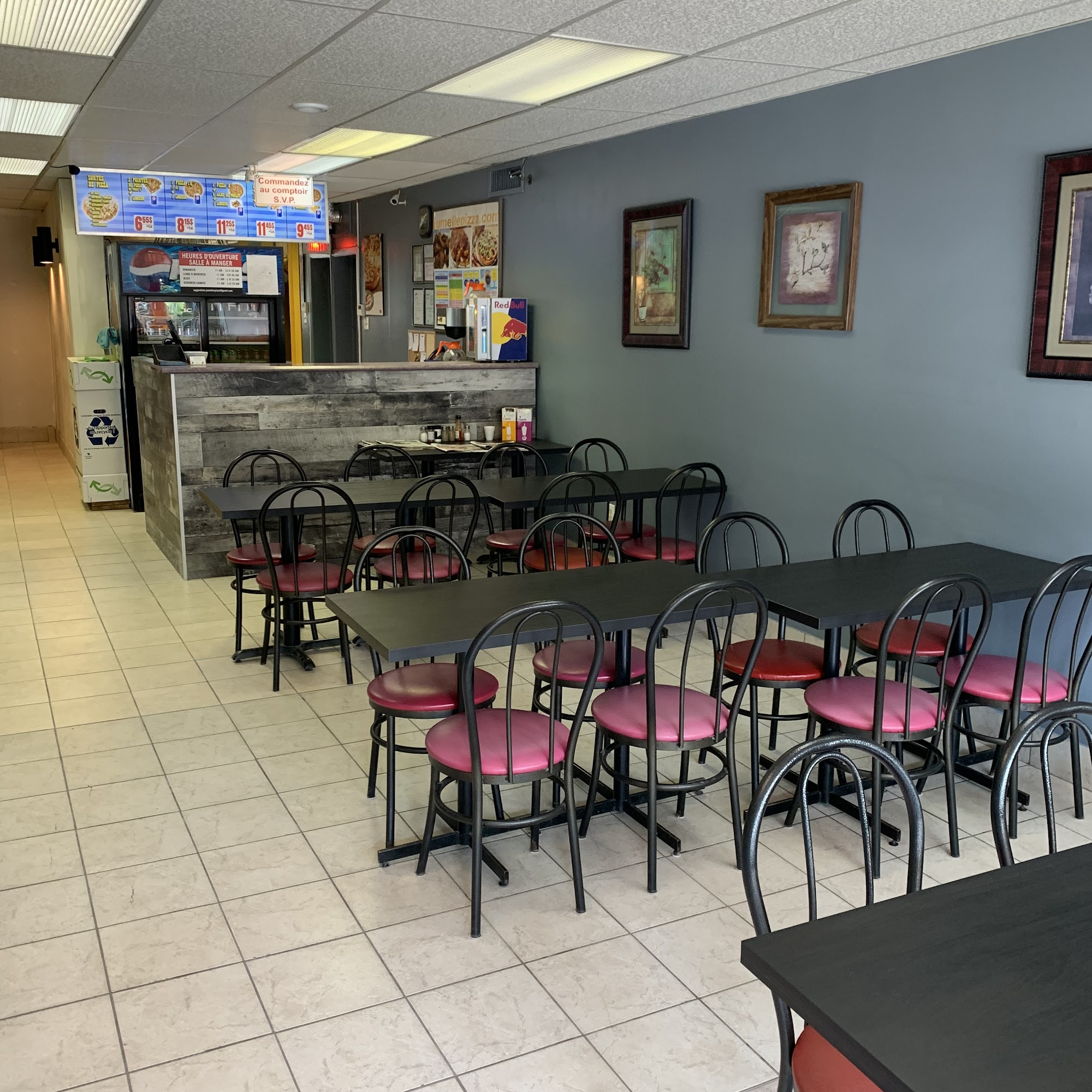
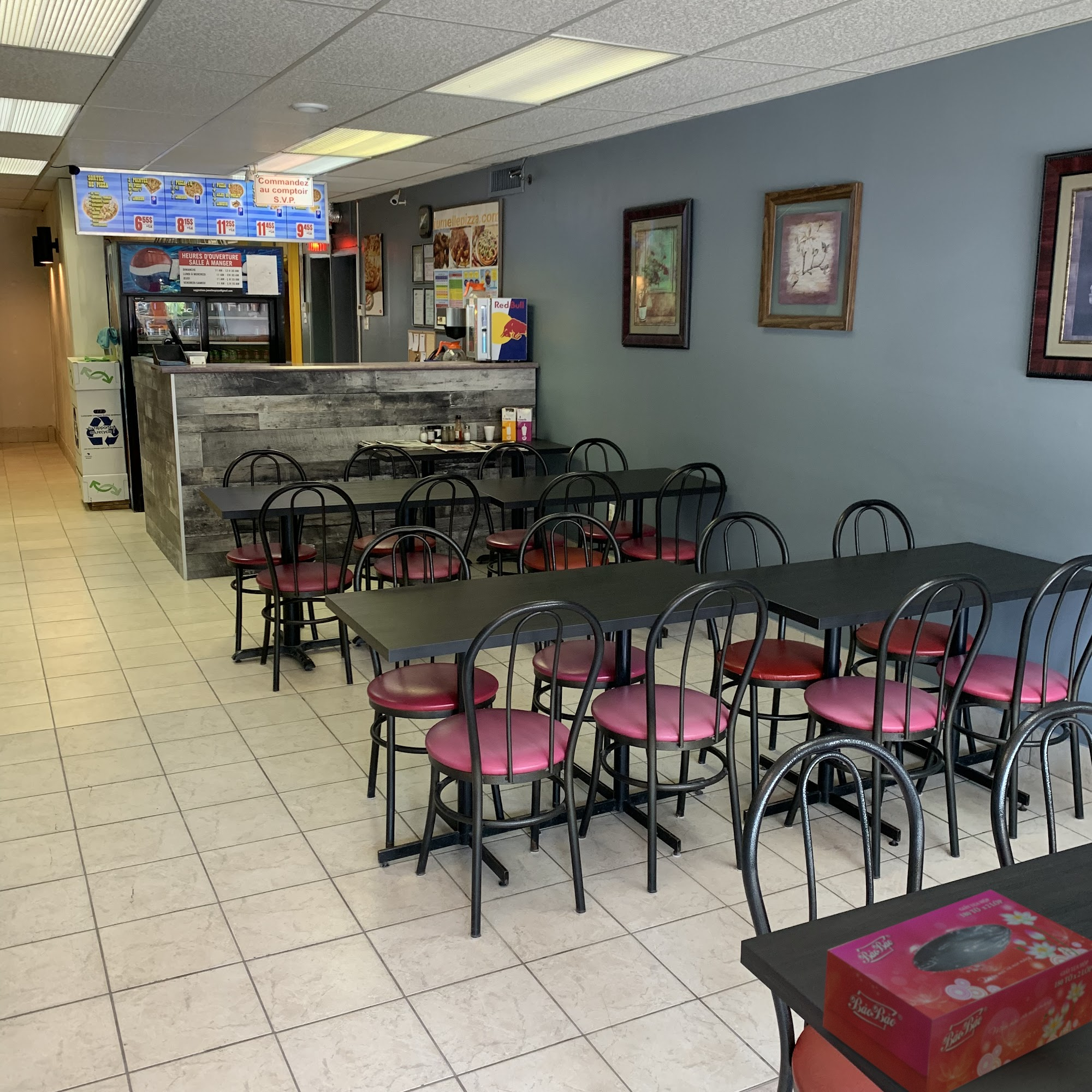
+ tissue box (961, 986)
